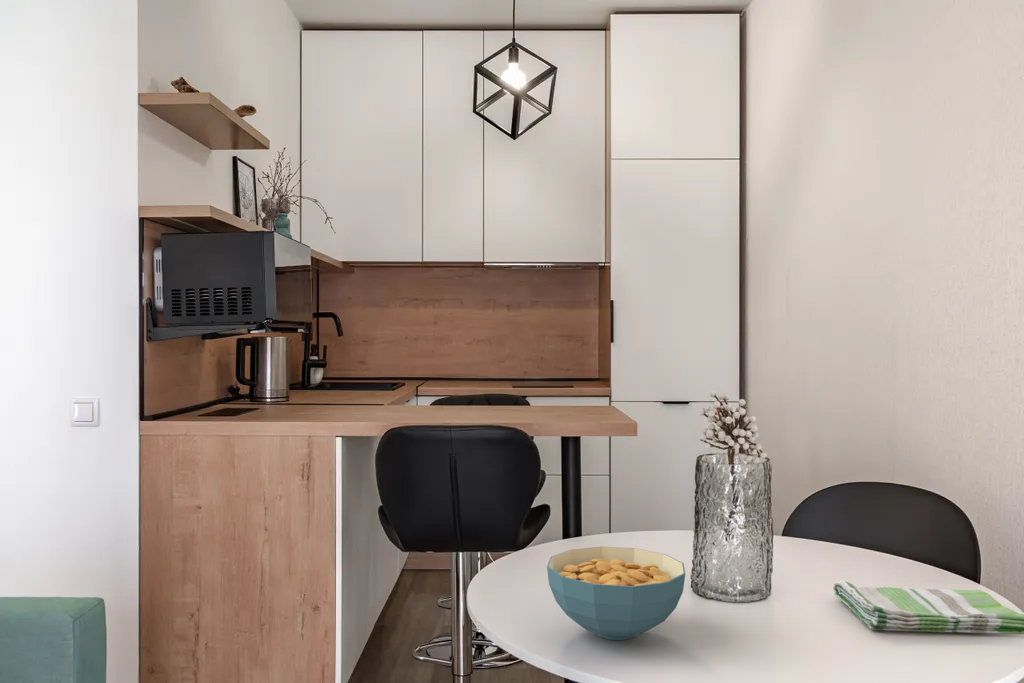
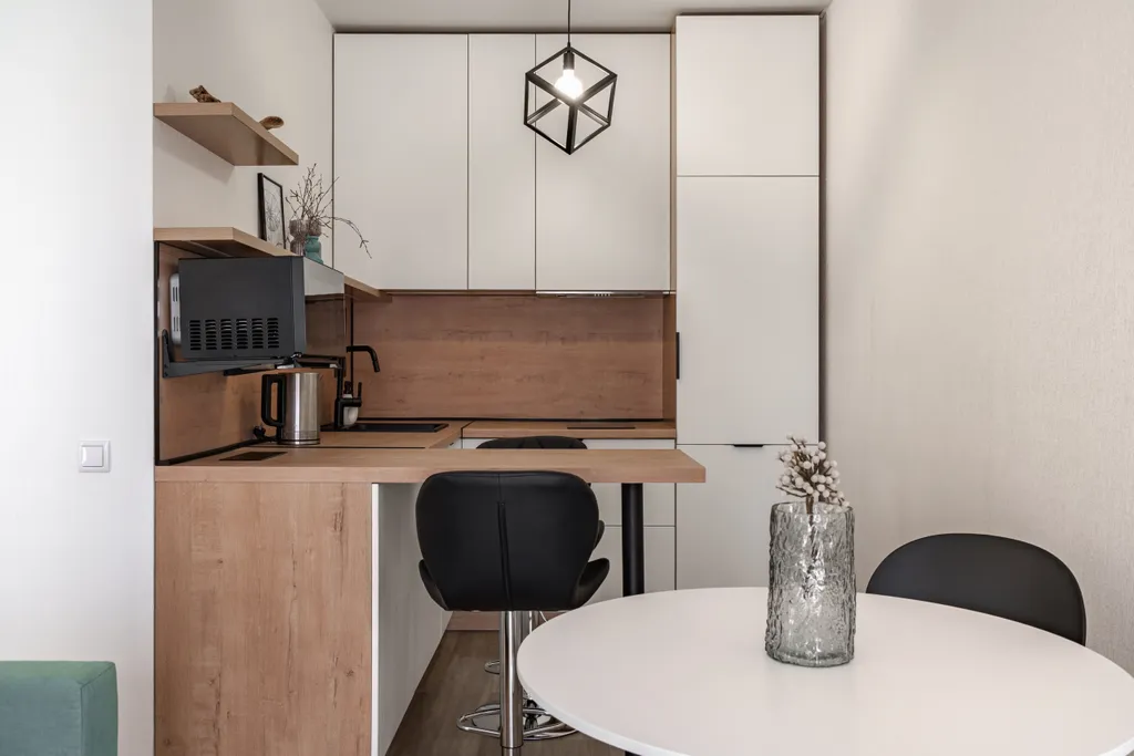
- dish towel (926, 603)
- cereal bowl (615, 598)
